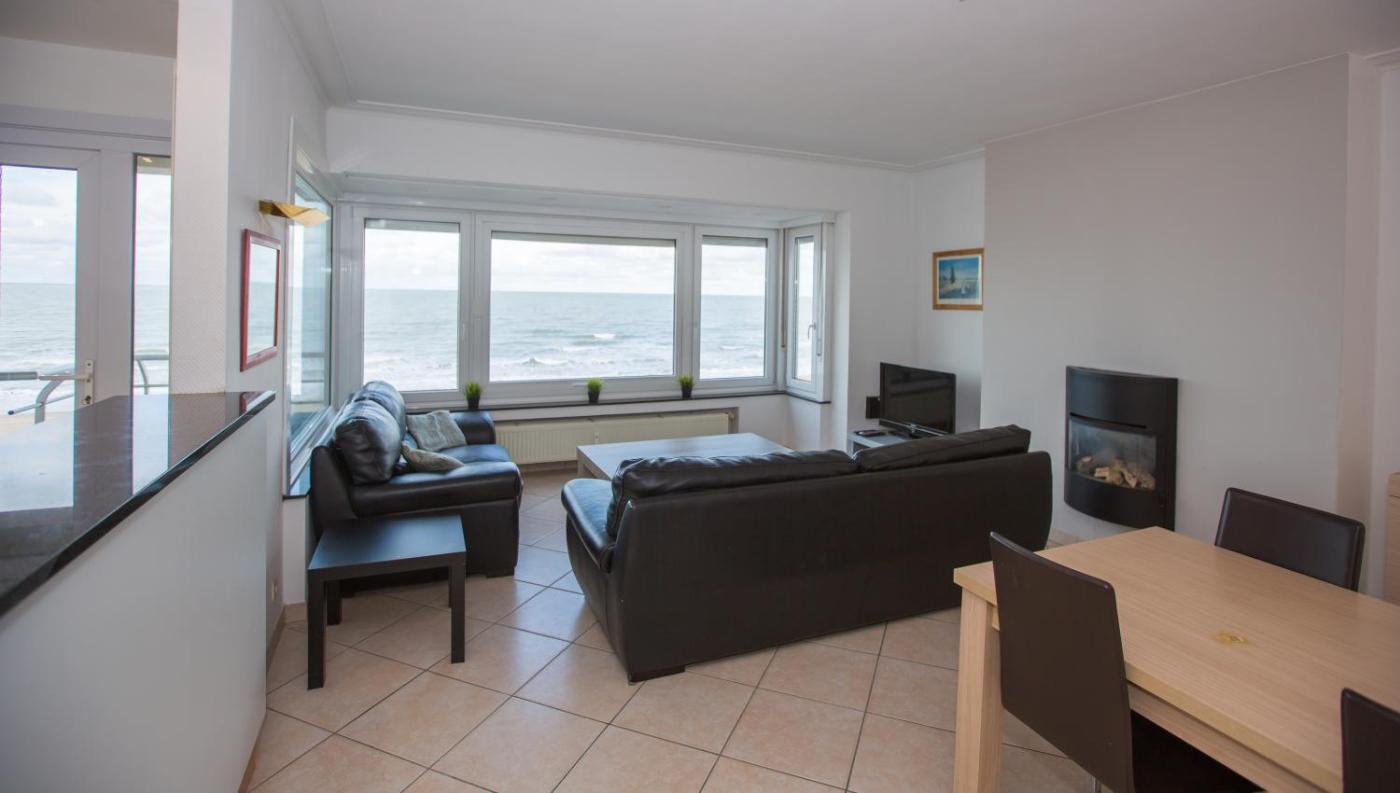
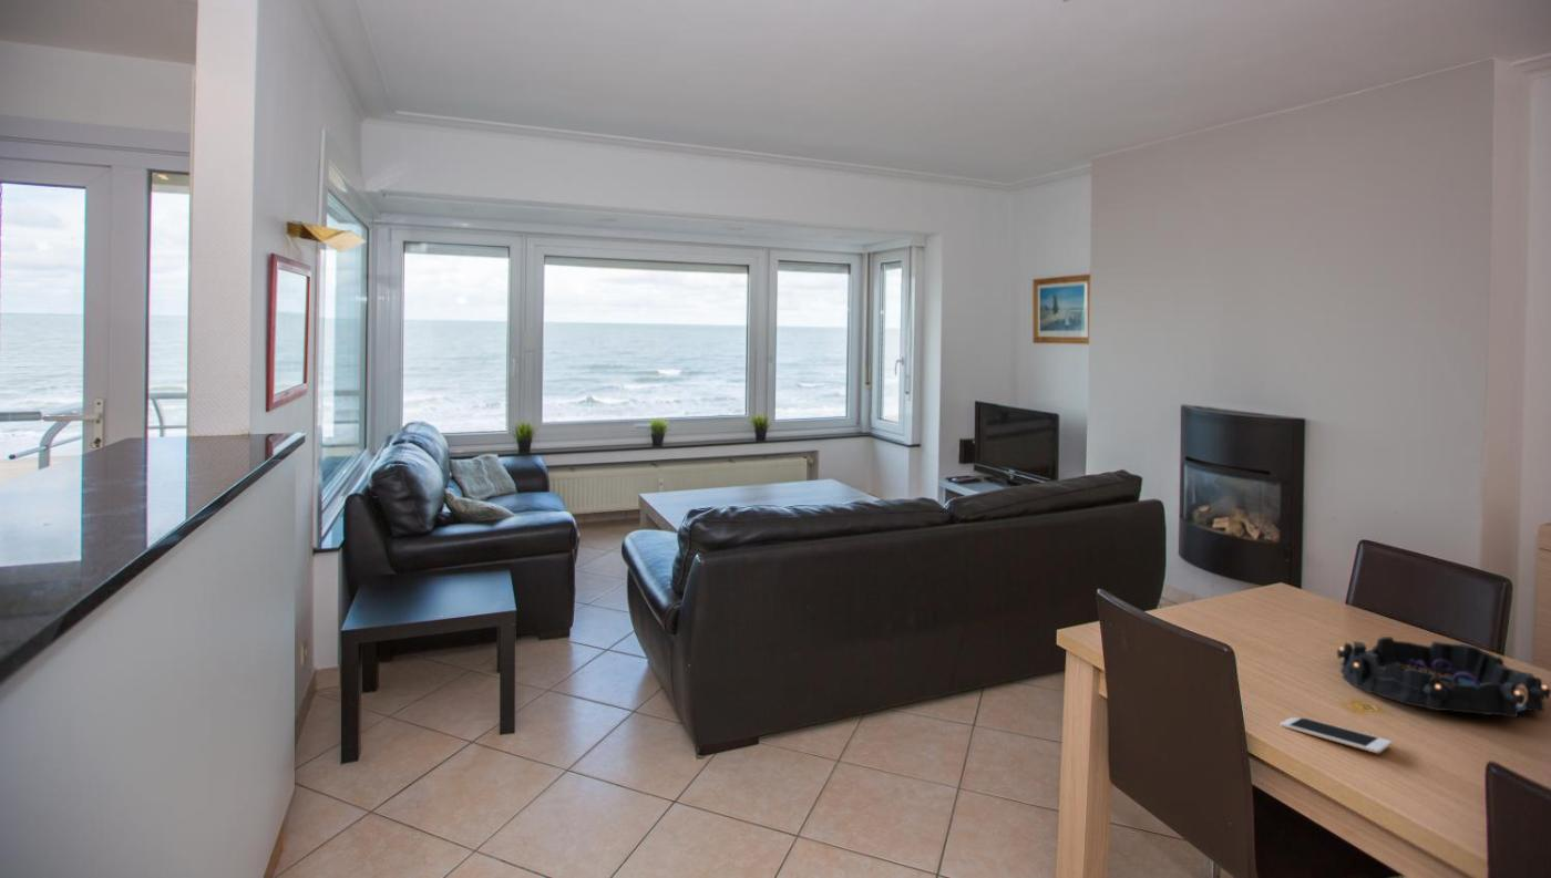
+ decorative bowl (1435, 670)
+ cell phone (1334, 733)
